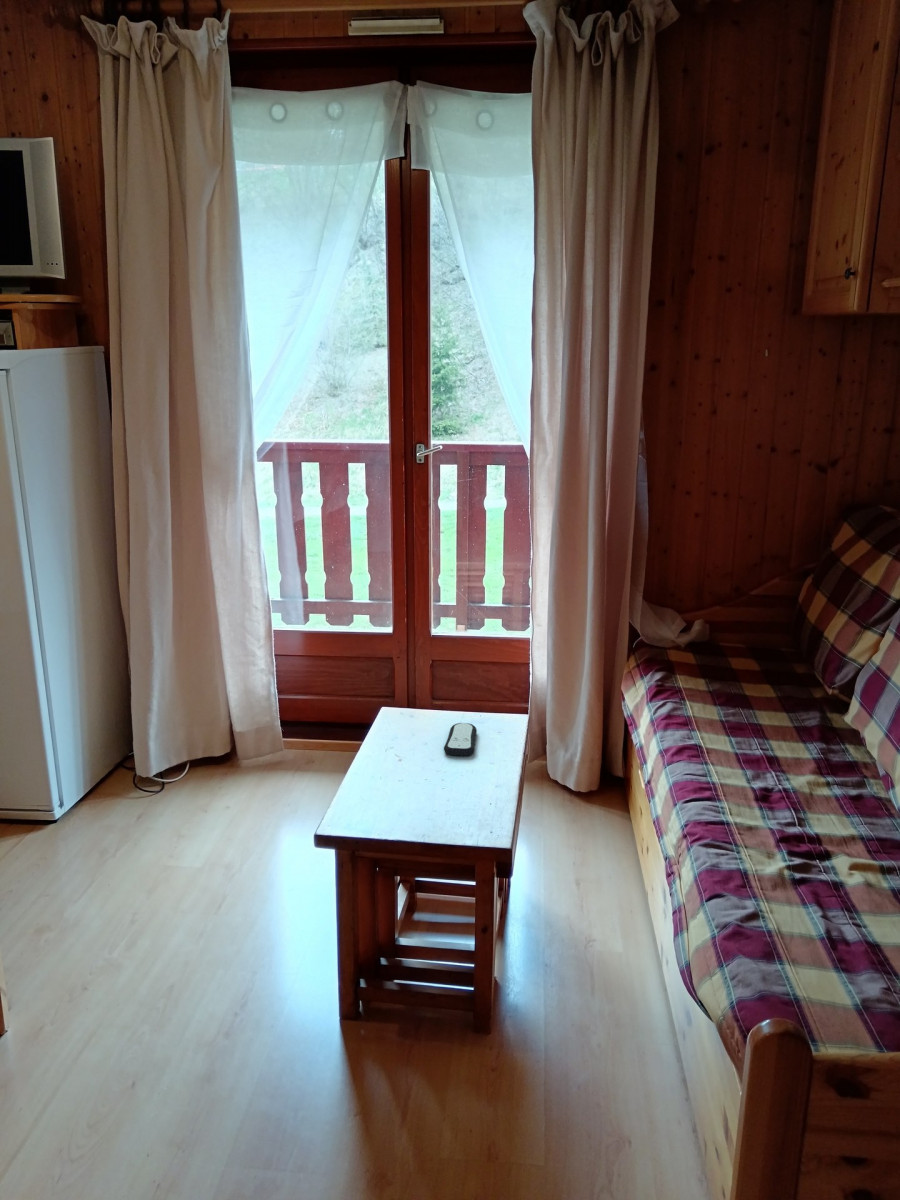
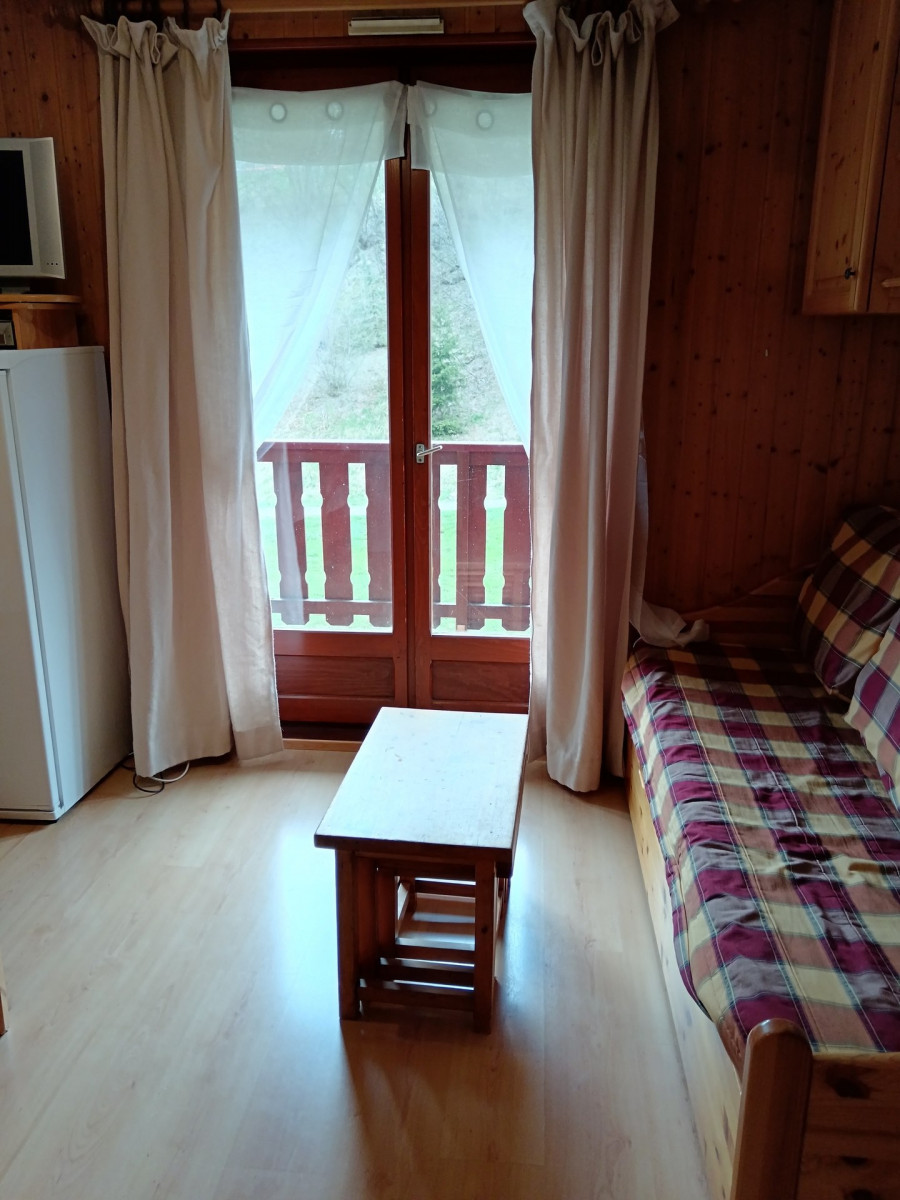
- remote control (461, 738)
